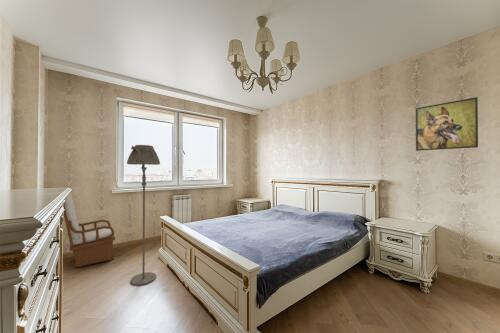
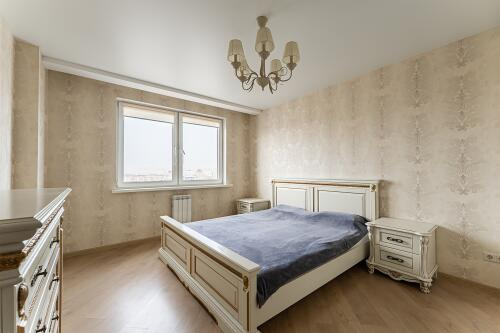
- floor lamp (143, 212)
- armchair (87, 224)
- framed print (444, 126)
